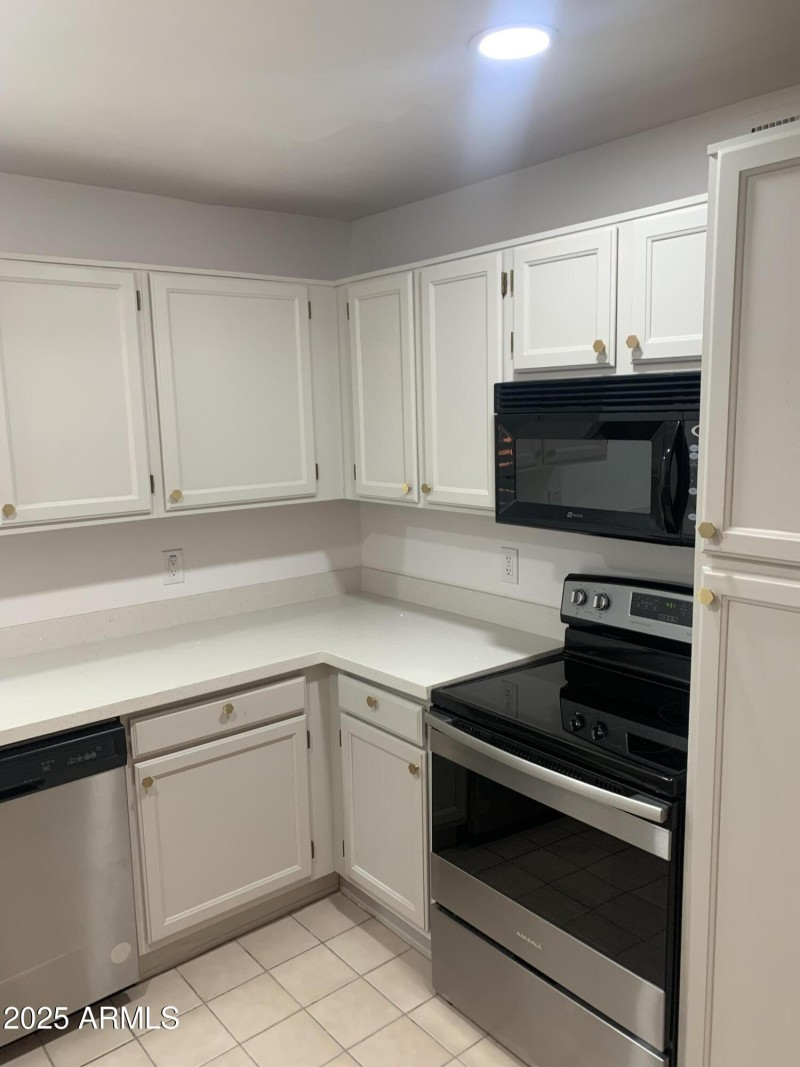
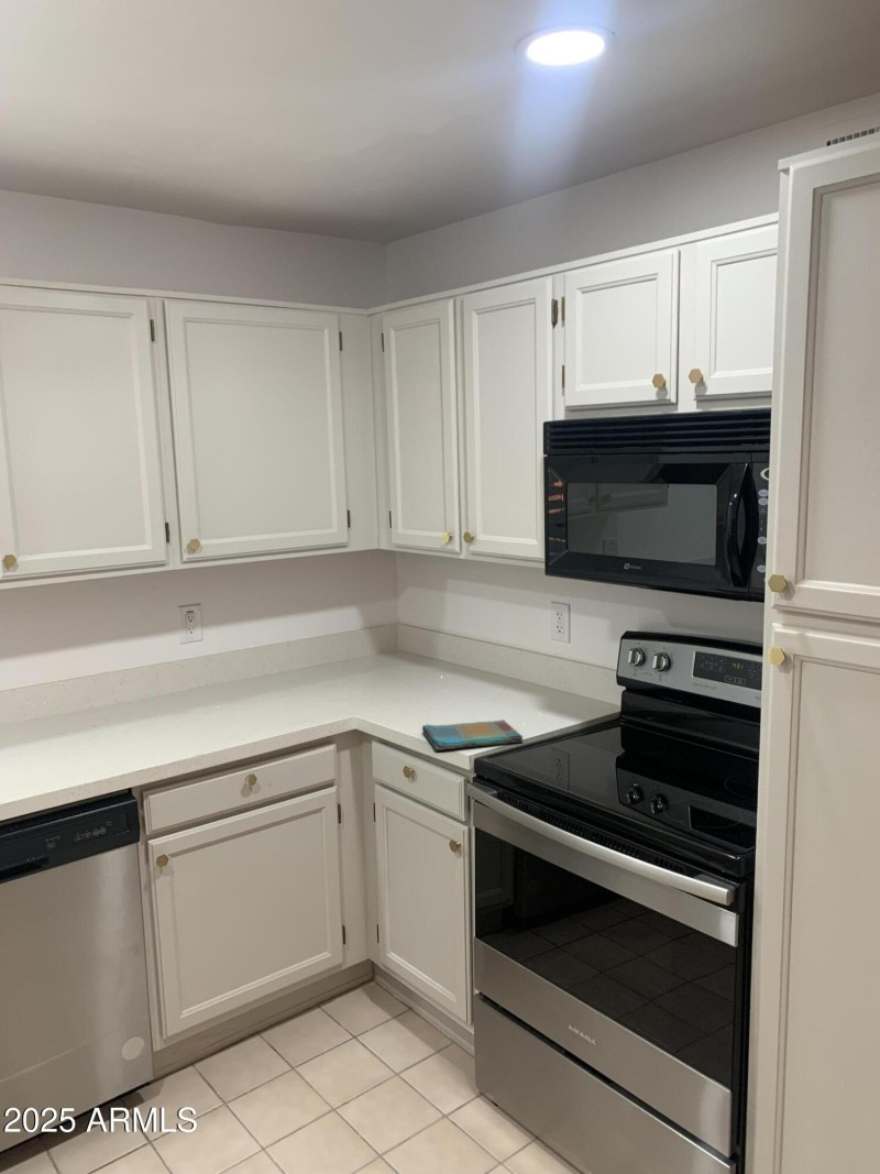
+ dish towel (471, 733)
